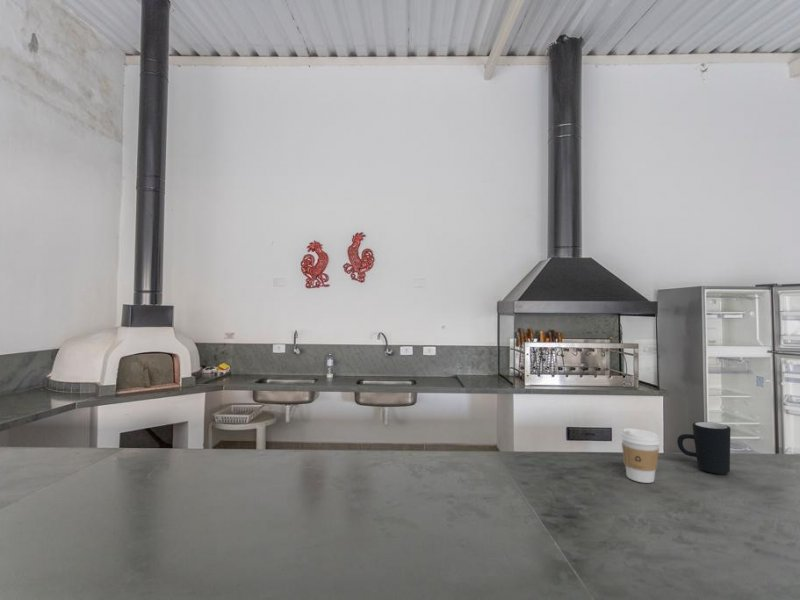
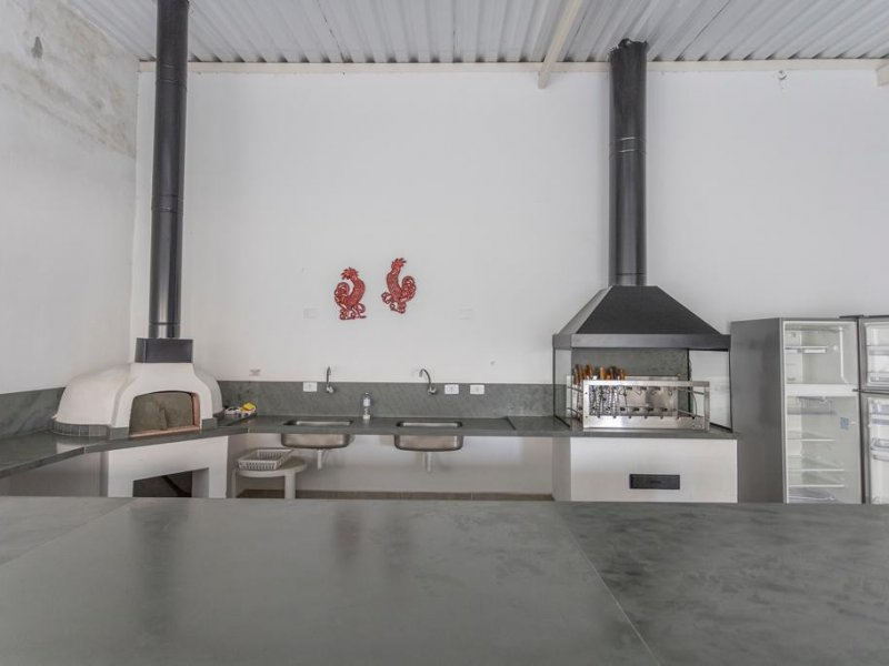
- coffee cup (640, 454)
- mug (703, 446)
